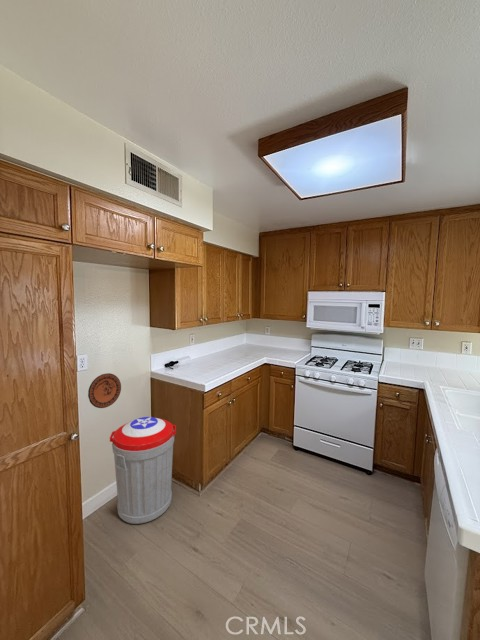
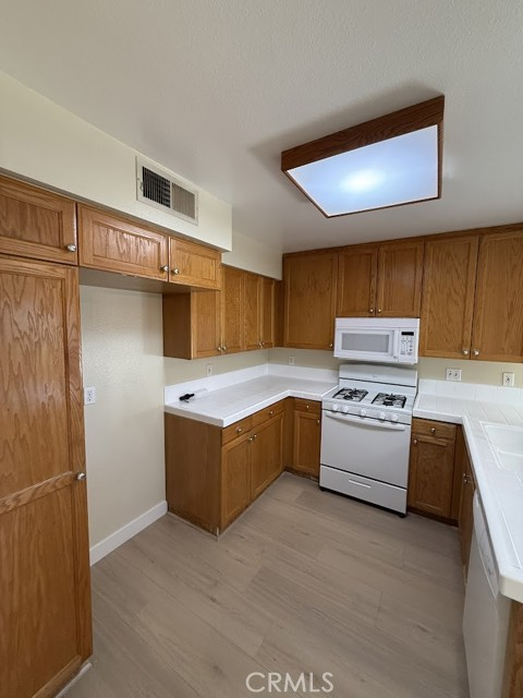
- decorative plate (105, 390)
- trash can (144, 463)
